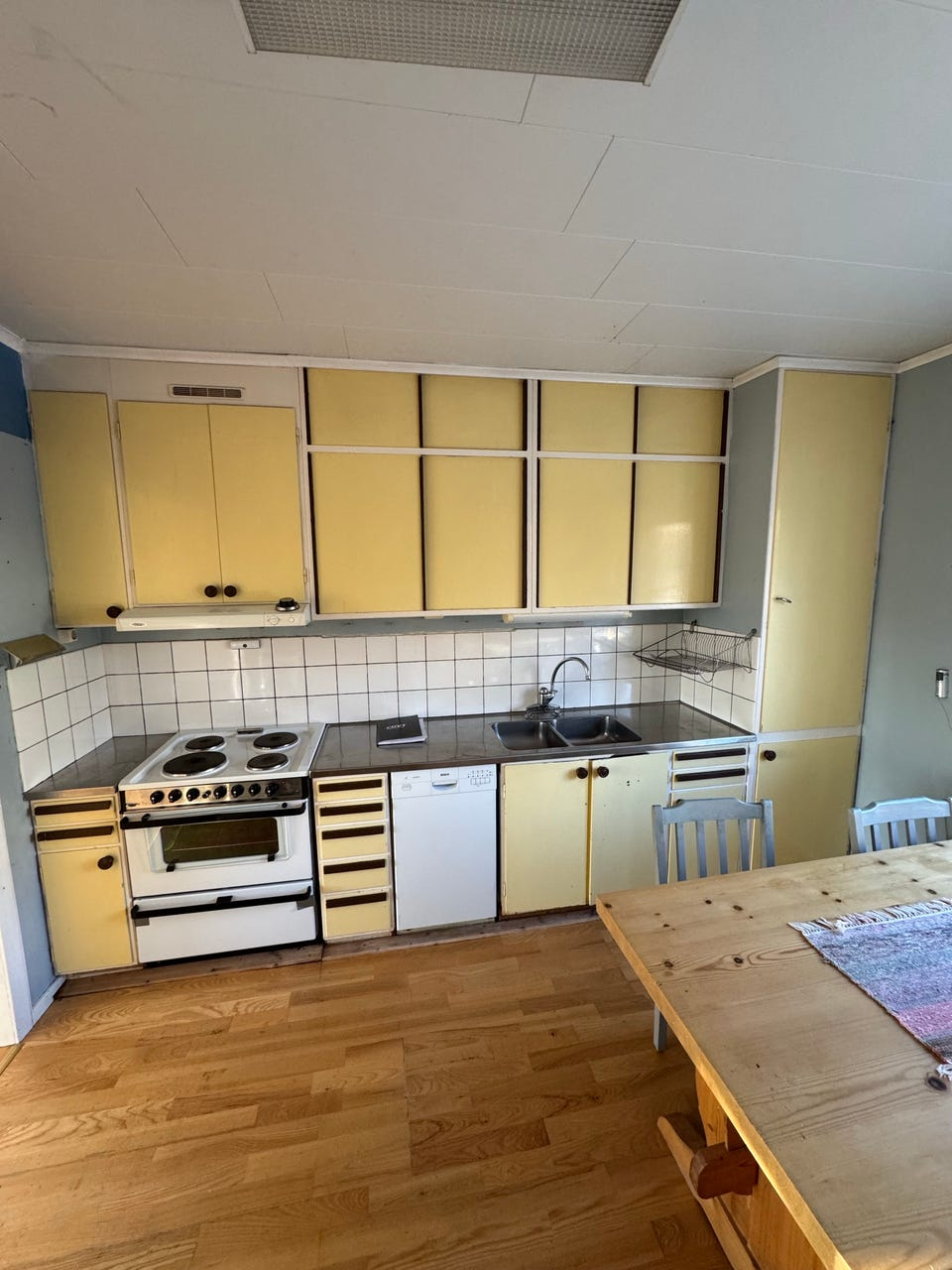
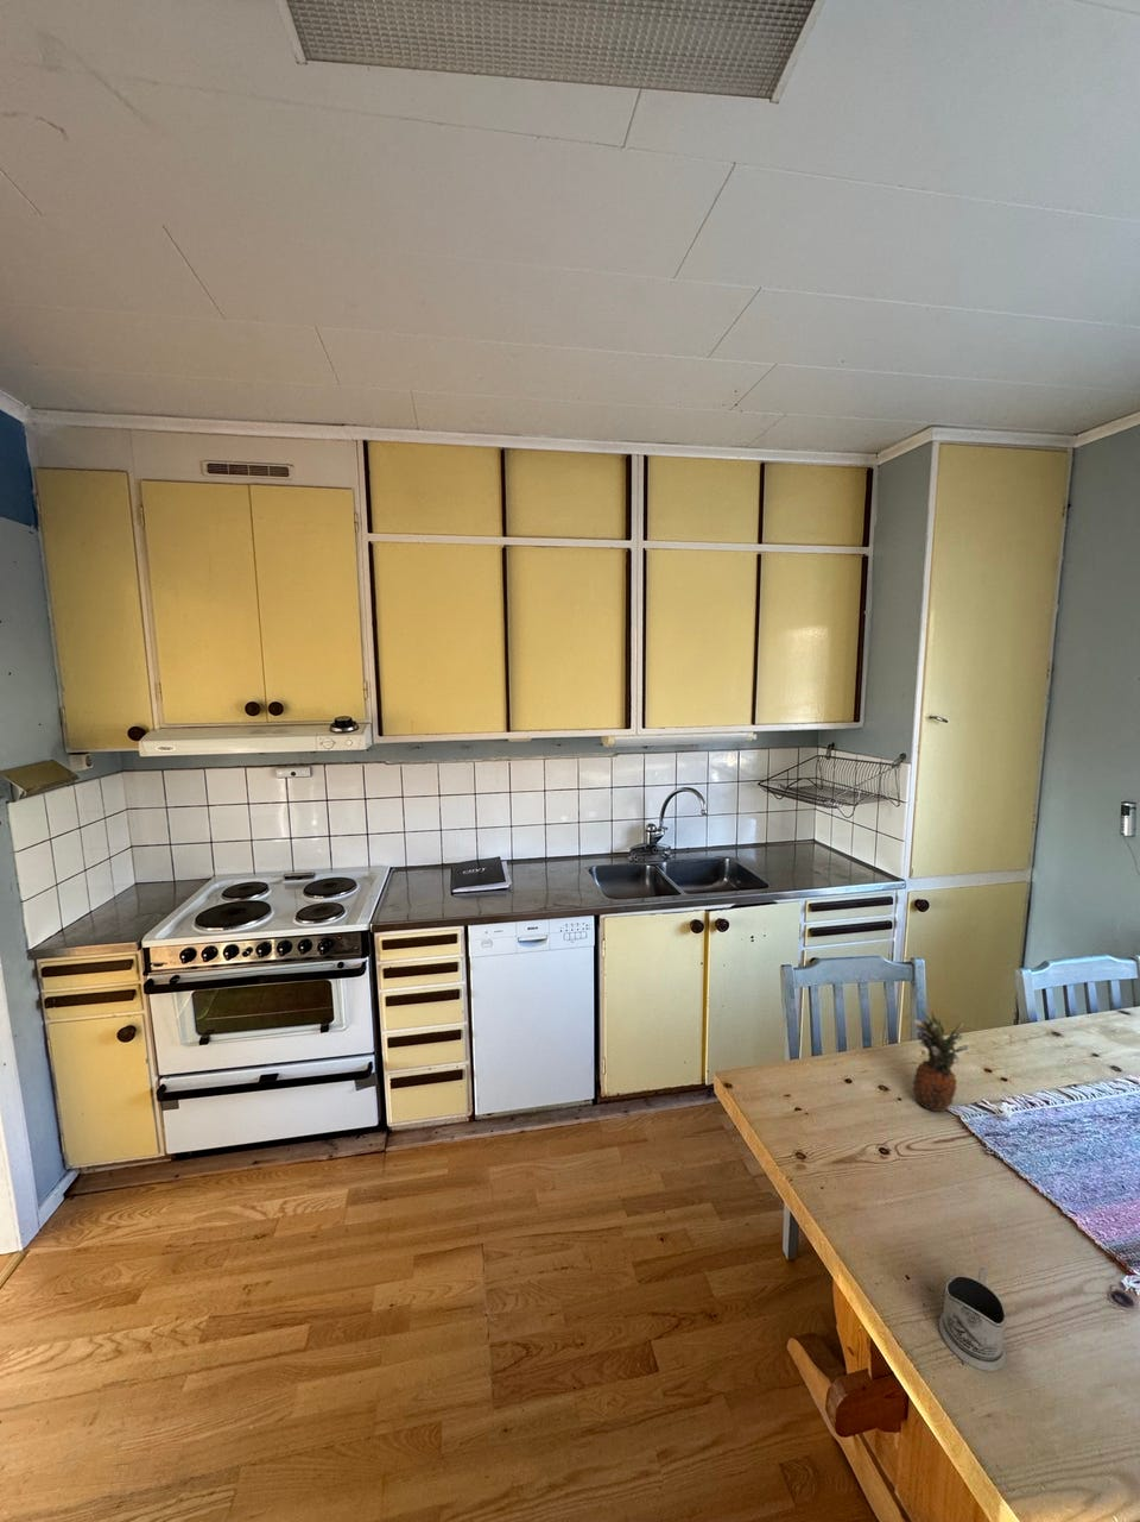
+ fruit (932, 1057)
+ tea glass holder (975, 1306)
